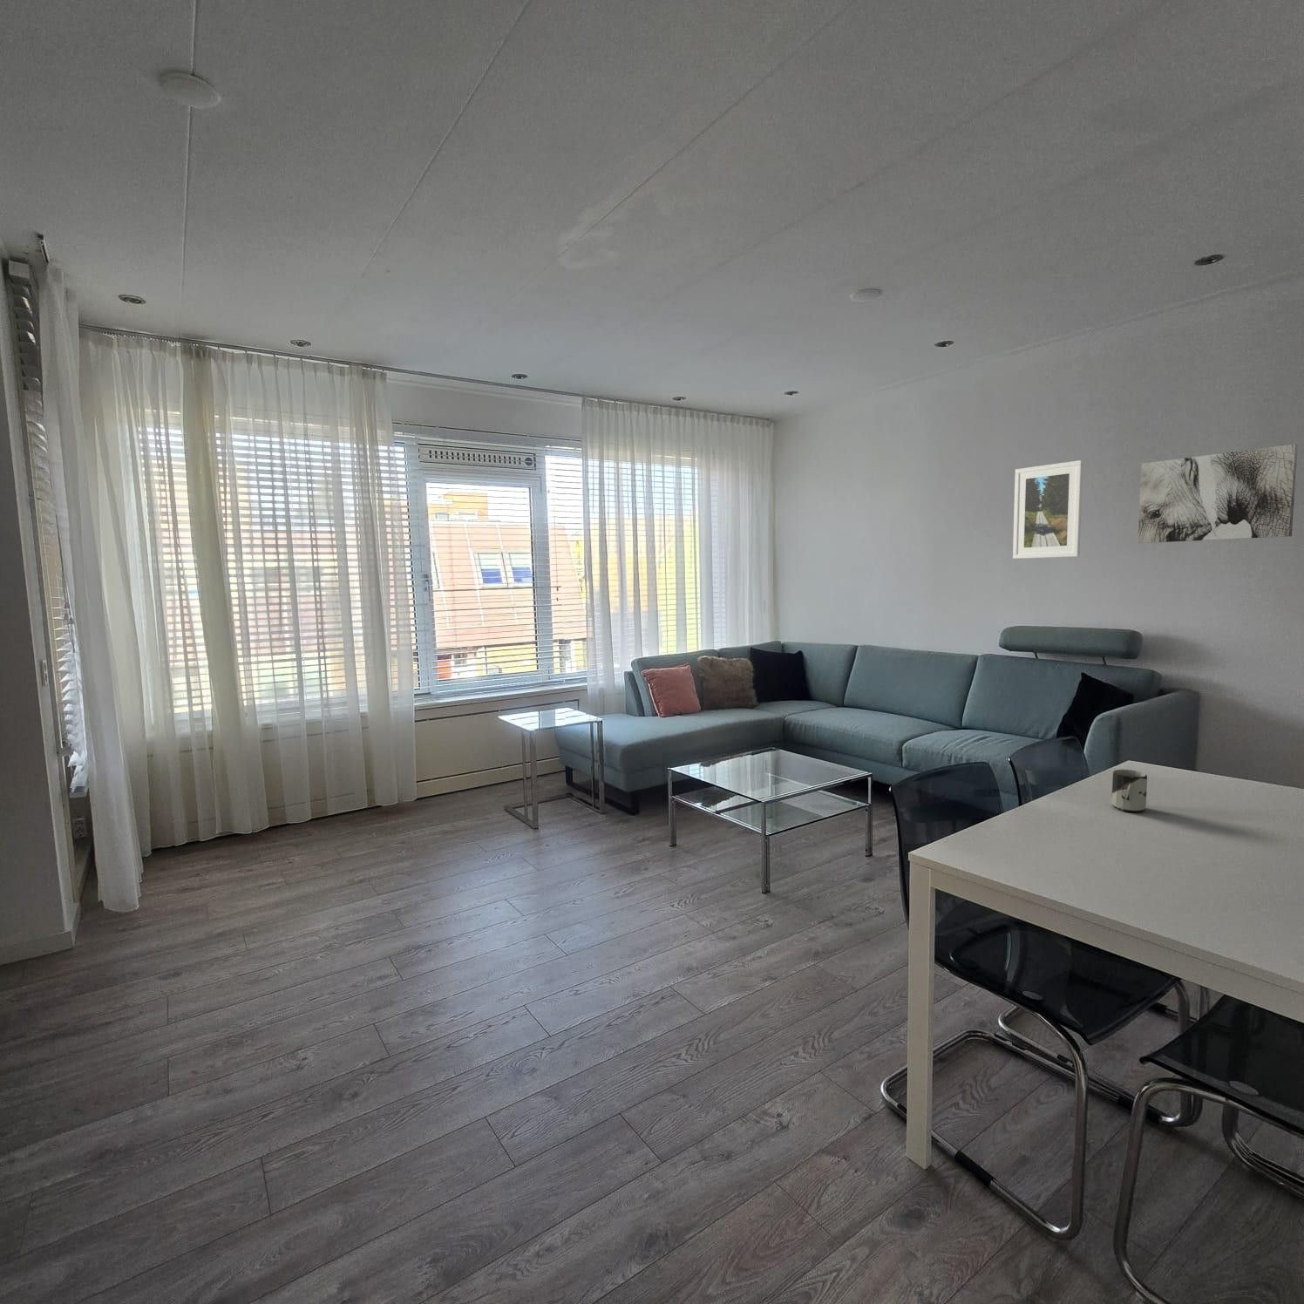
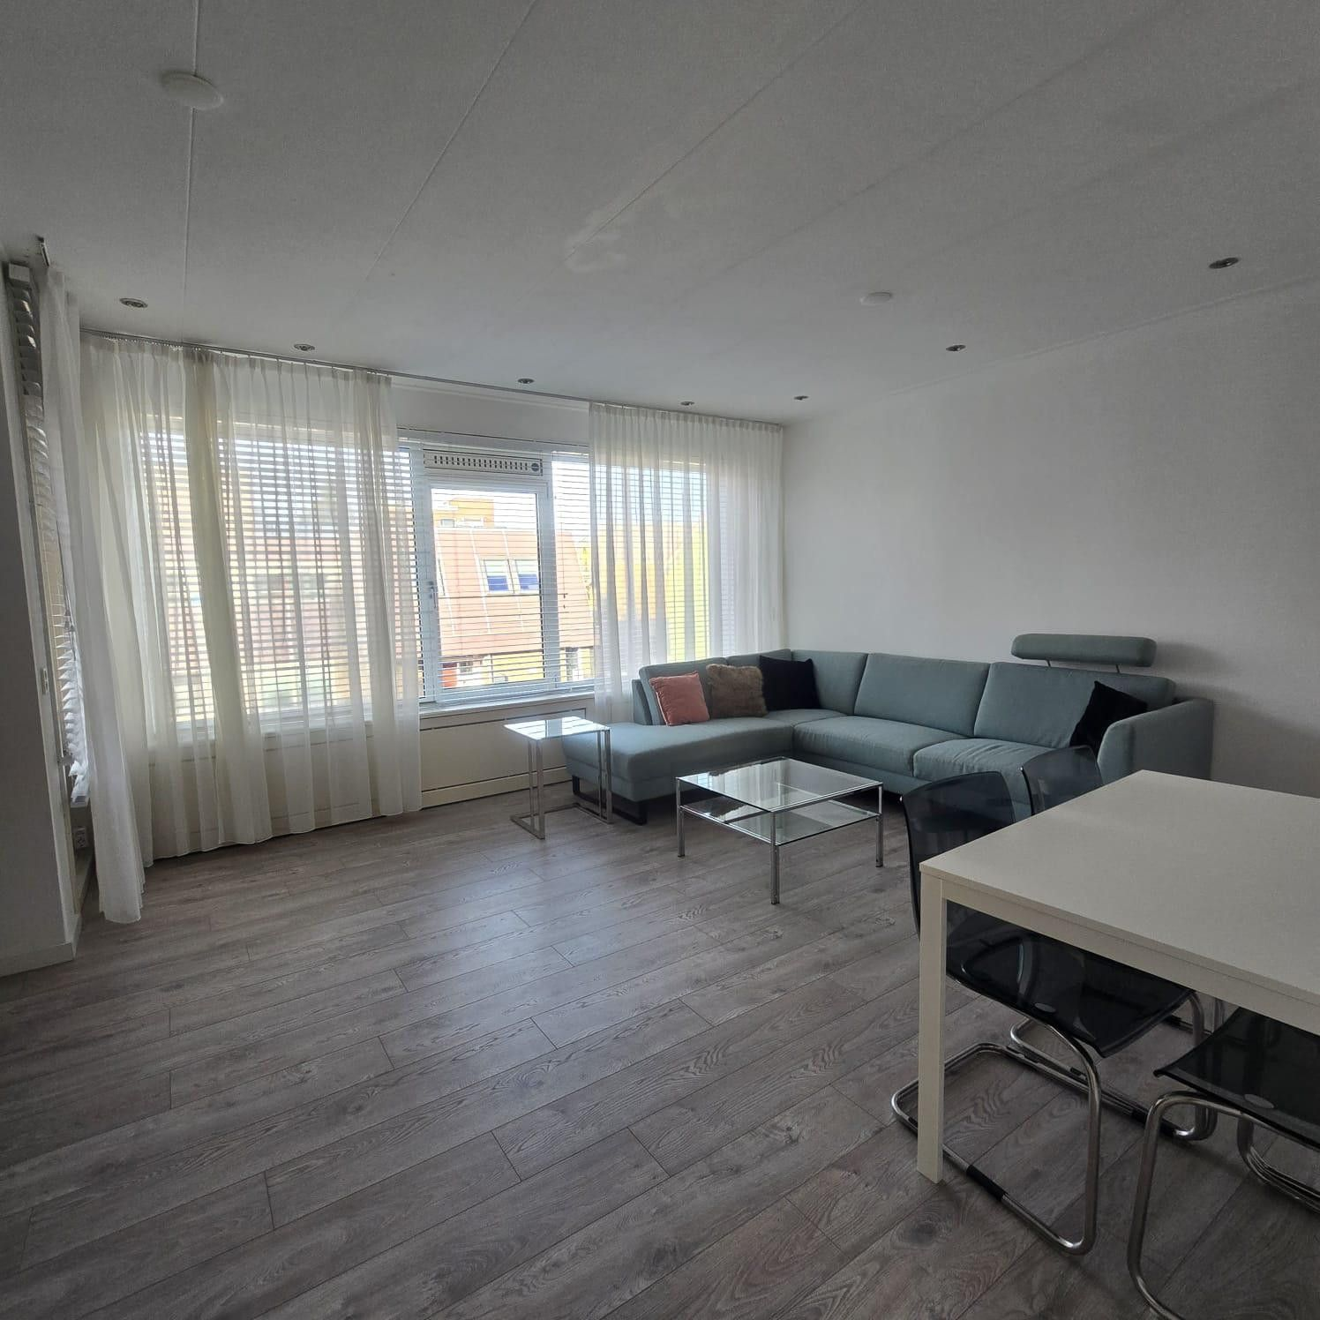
- wall art (1212, 497)
- cup (1128, 792)
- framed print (1046, 511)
